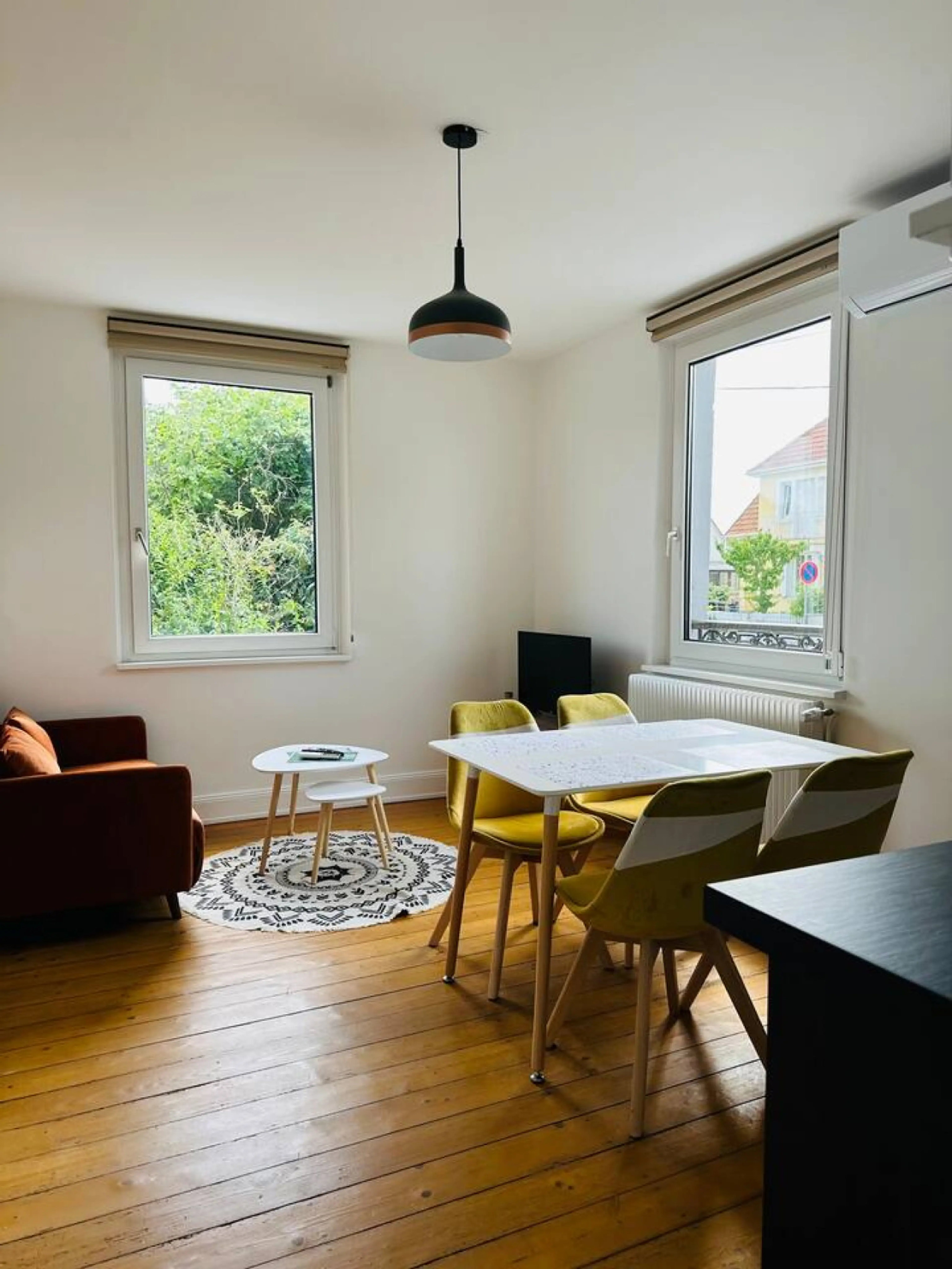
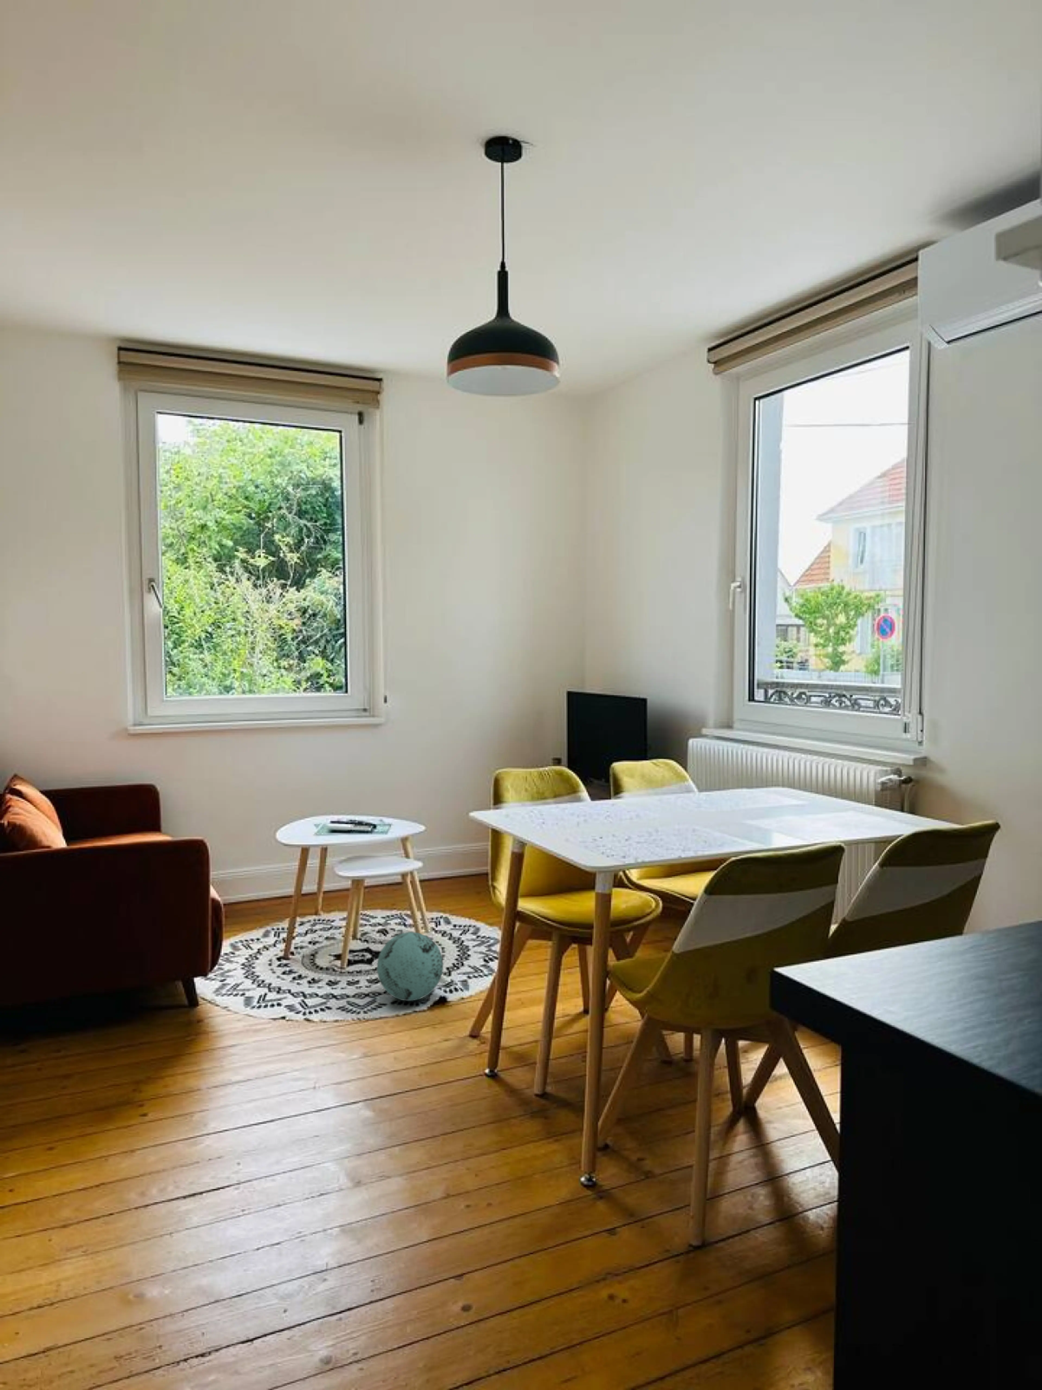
+ ball (410, 966)
